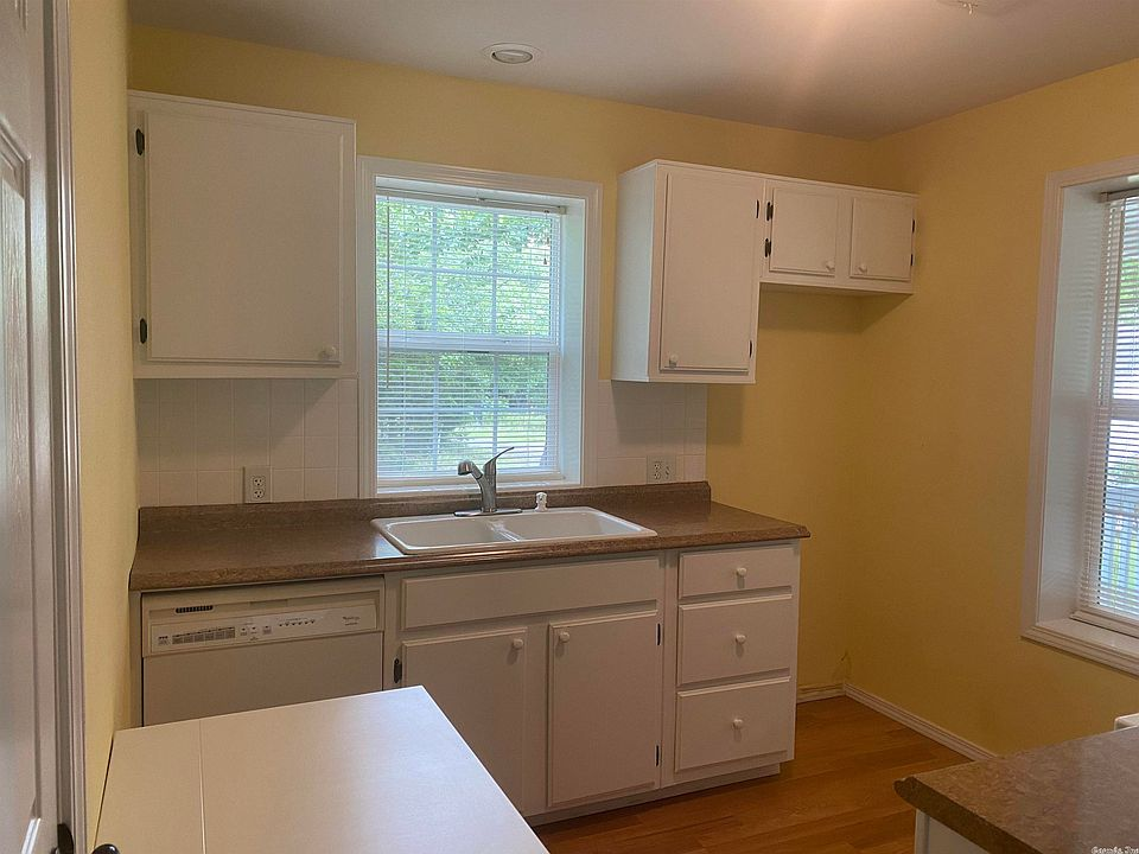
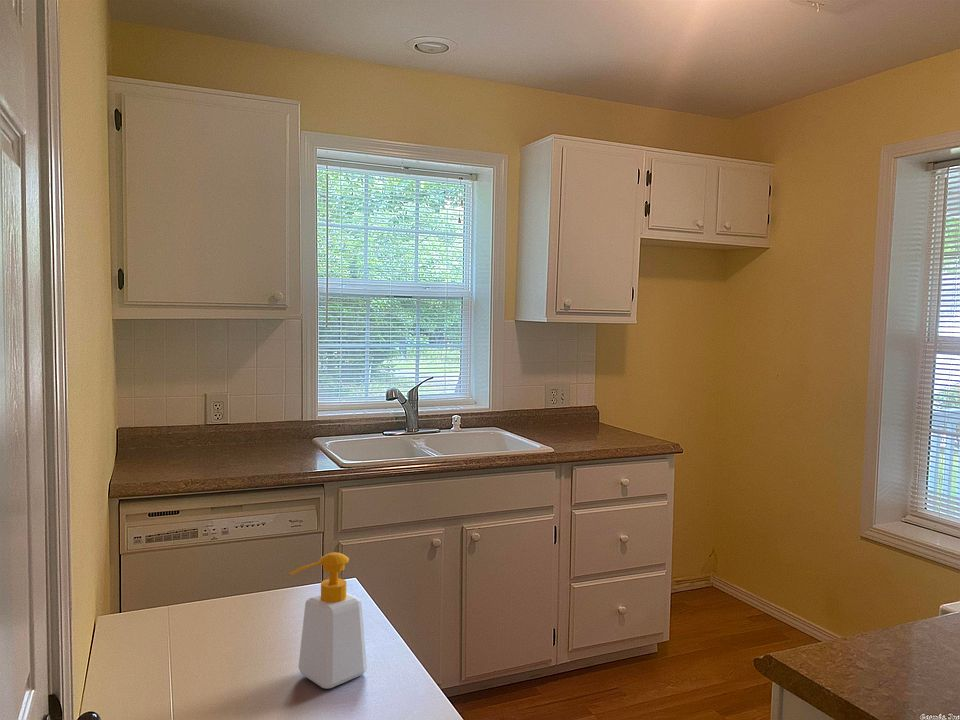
+ soap bottle (323, 617)
